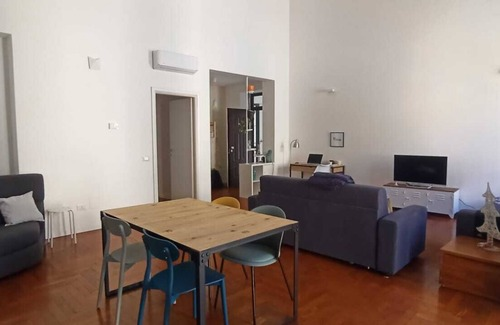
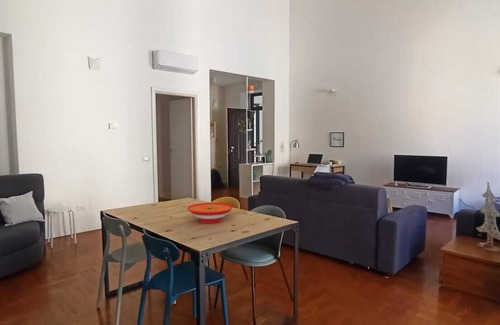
+ bowl (210, 213)
